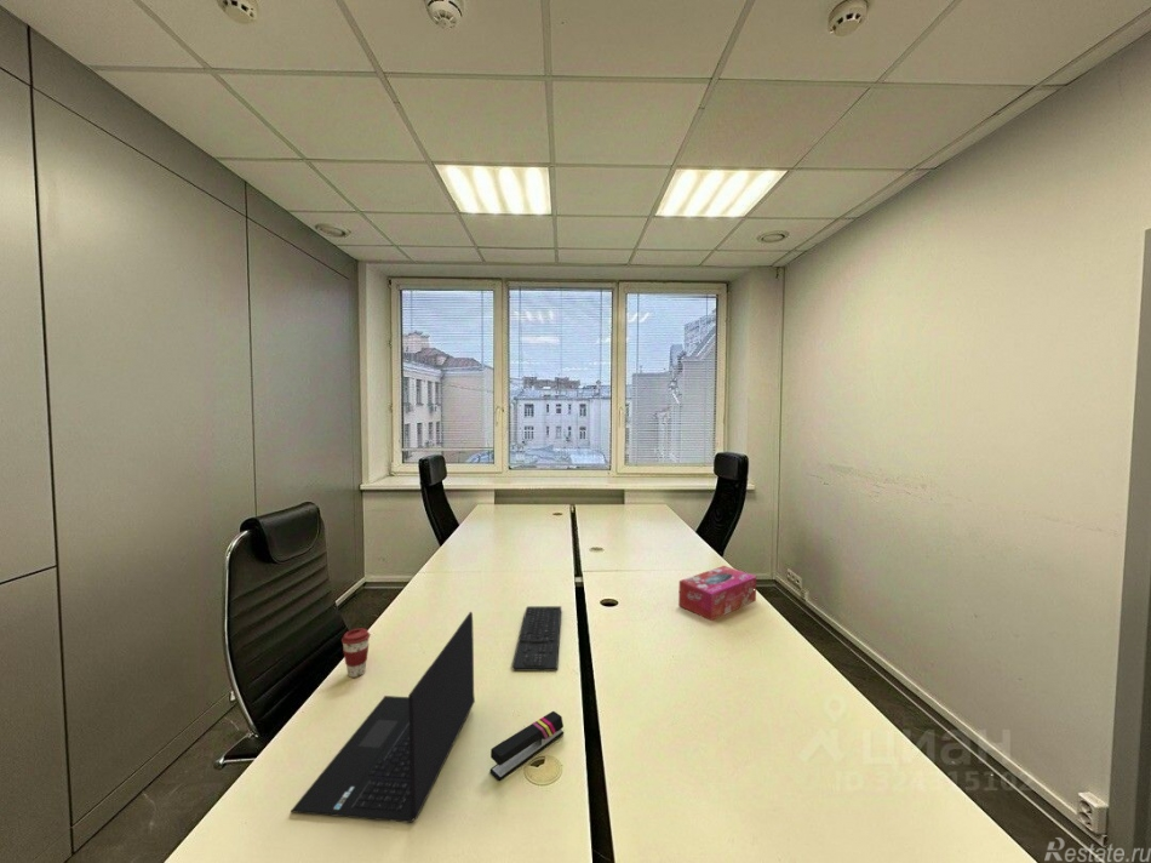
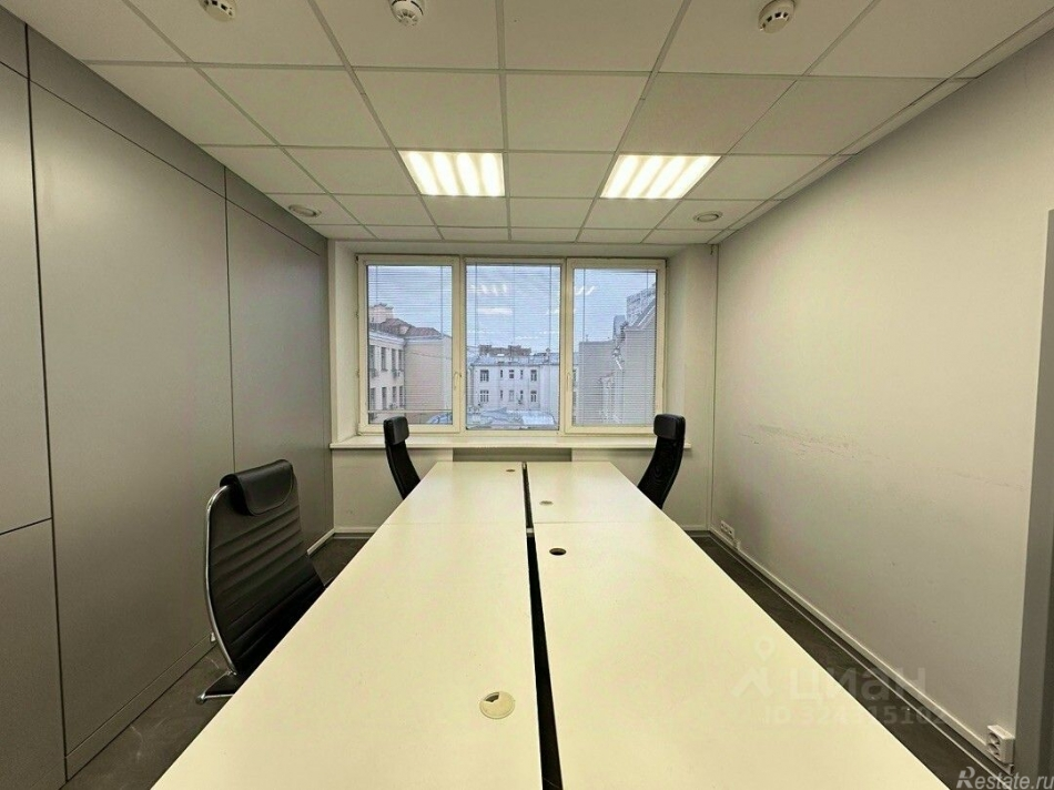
- laptop (395, 698)
- coffee cup (356, 652)
- keyboard (539, 634)
- tissue box (717, 590)
- stapler (528, 741)
